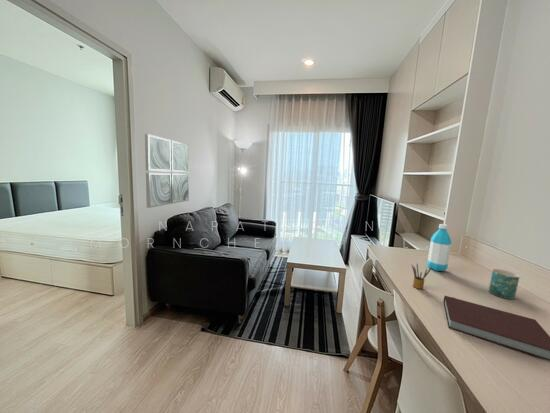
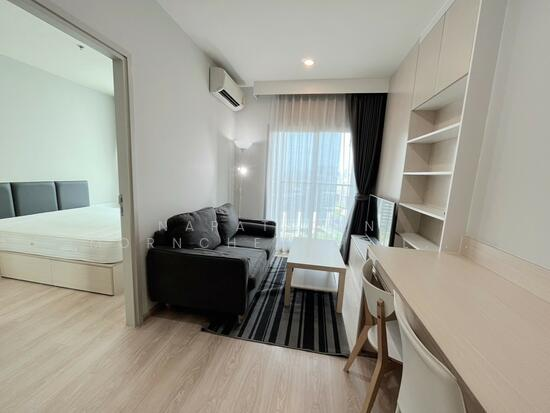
- mug (501, 281)
- notebook (492, 323)
- pencil box (420, 276)
- wall art (170, 173)
- water bottle (439, 247)
